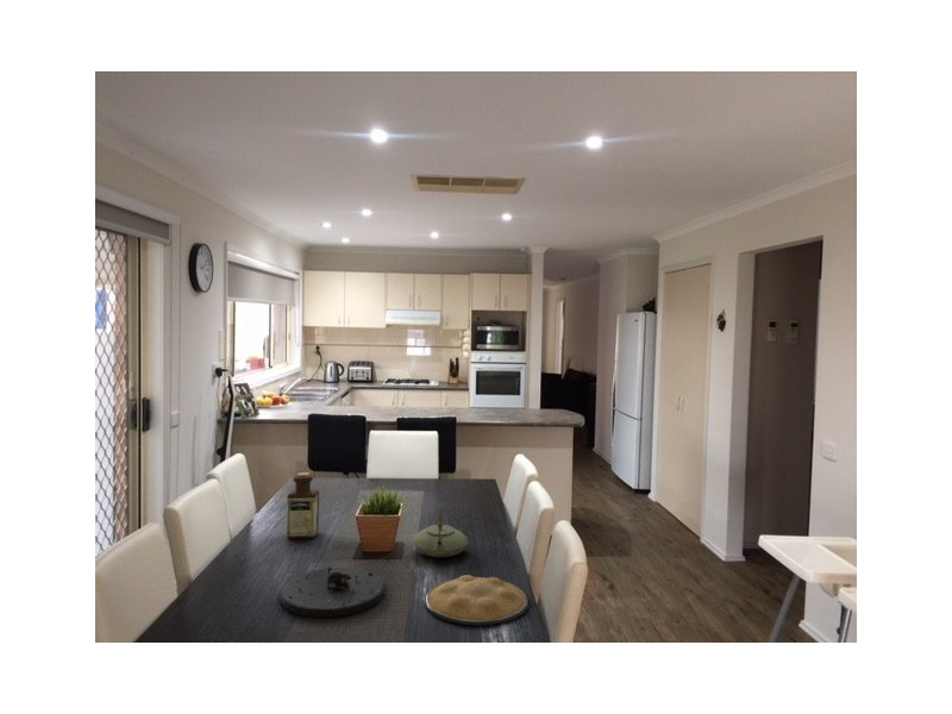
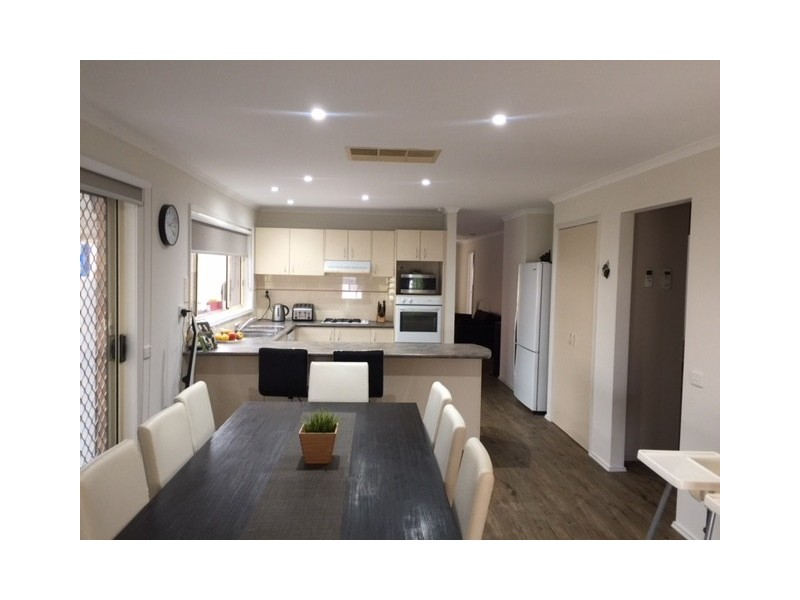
- plate (476, 591)
- plate (333, 582)
- teapot (439, 530)
- bottle (302, 503)
